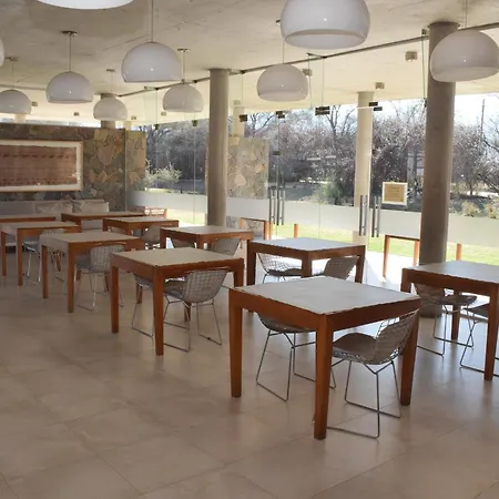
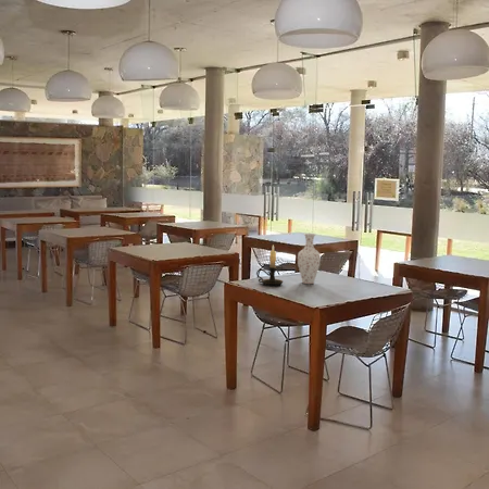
+ candle holder (269, 265)
+ vase (309, 258)
